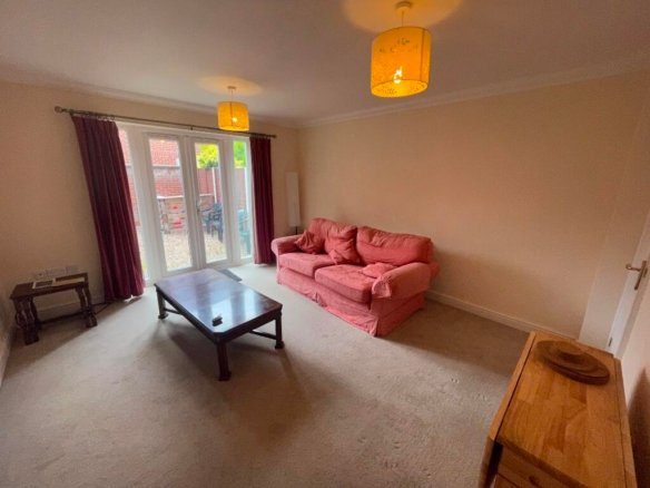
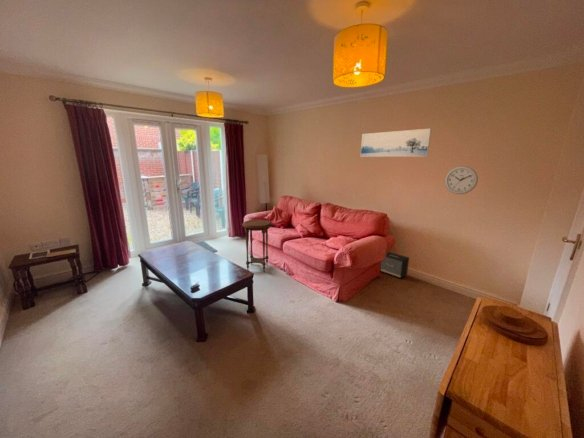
+ side table (251, 245)
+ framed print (392, 144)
+ speaker (392, 264)
+ wall clock (460, 180)
